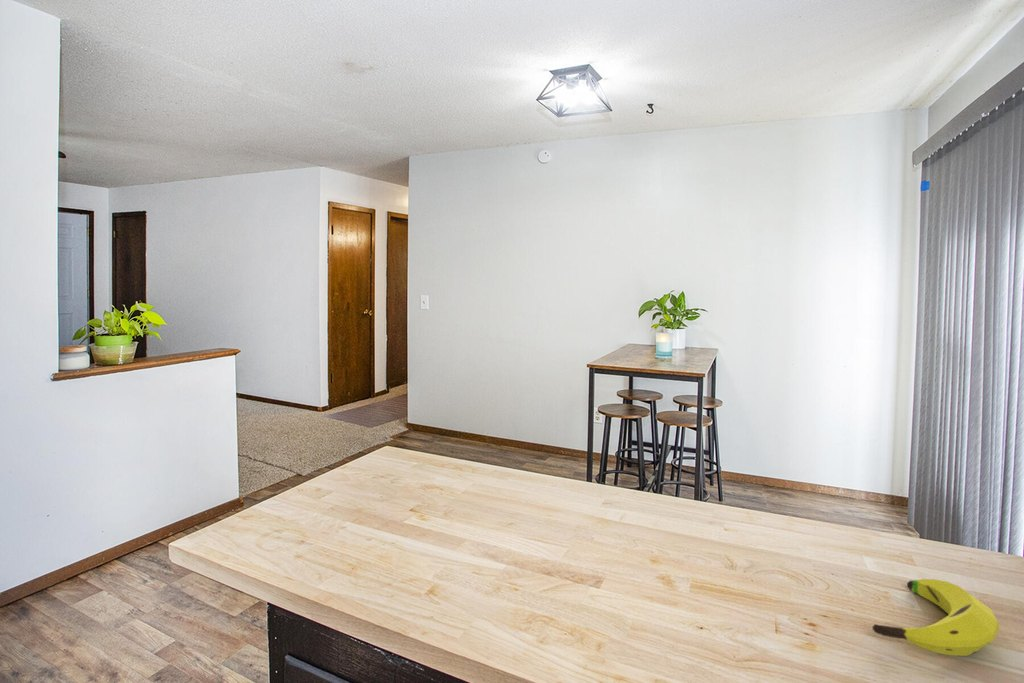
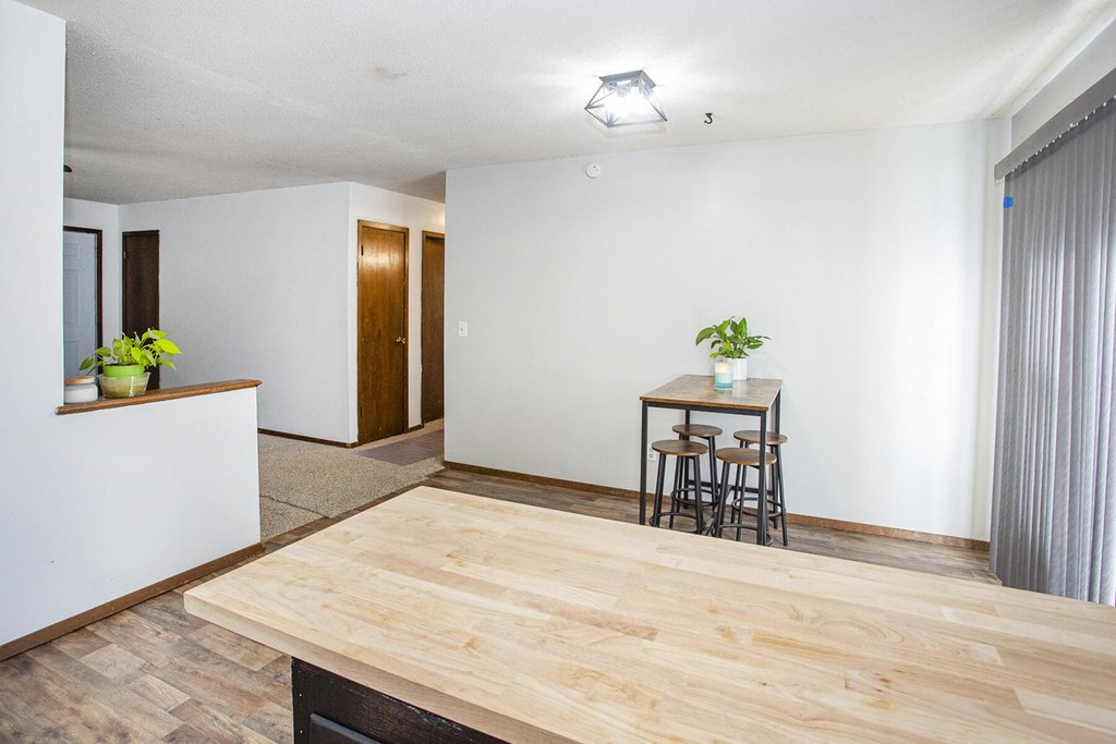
- banana (926, 598)
